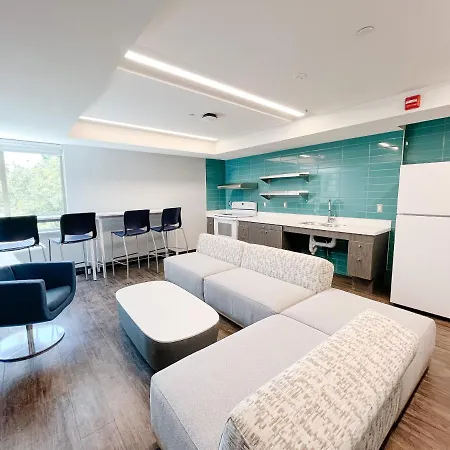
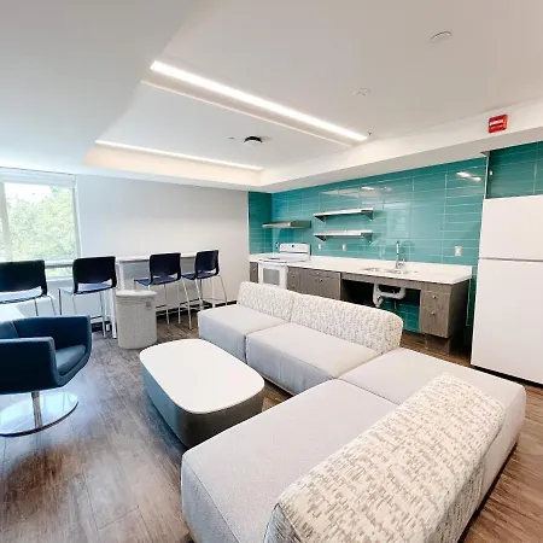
+ can (138, 316)
